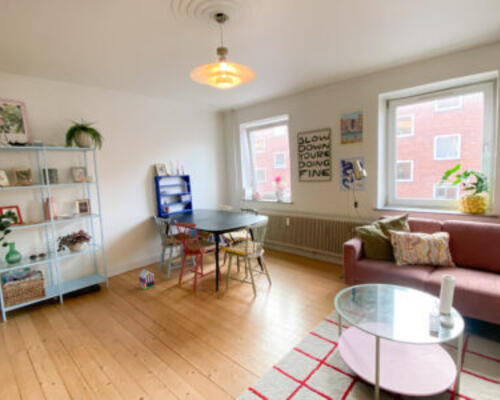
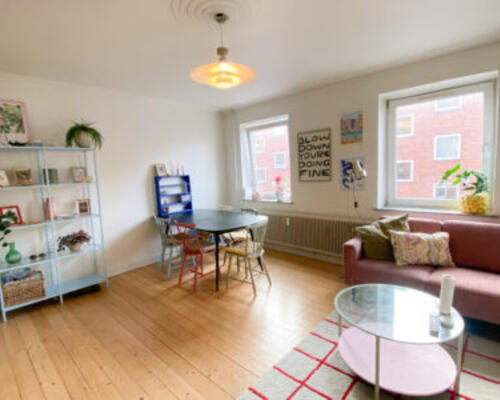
- toy house (146, 278)
